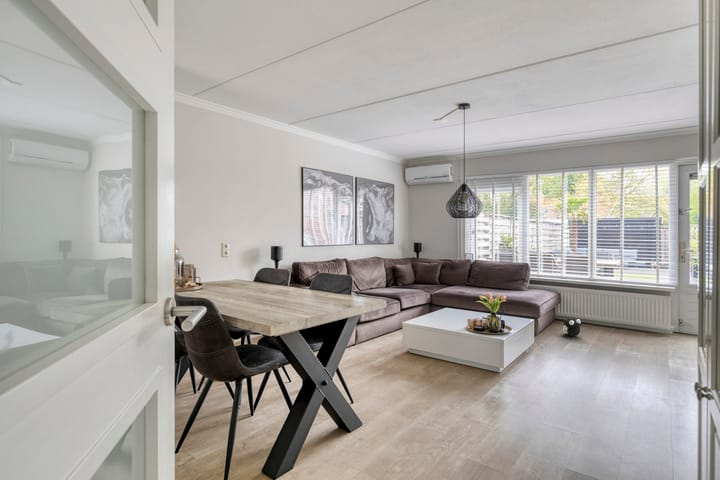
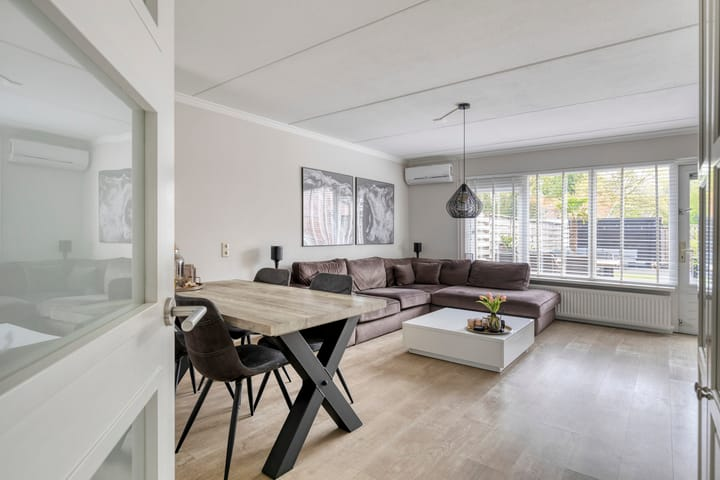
- plush toy (570, 326)
